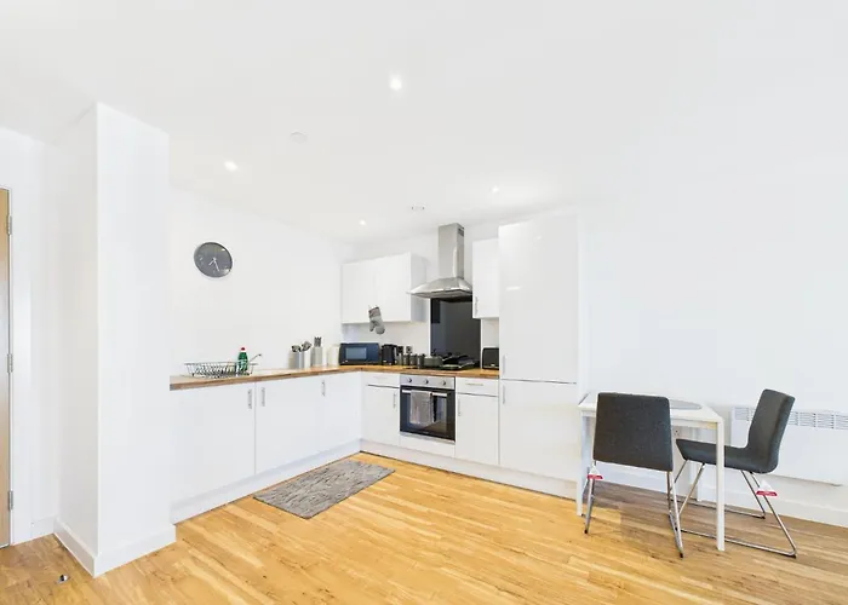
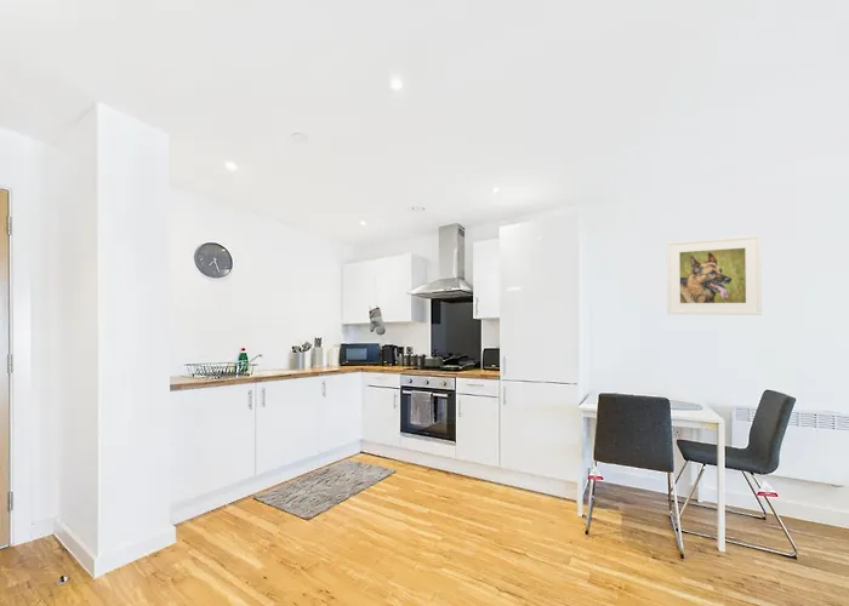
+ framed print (711, 276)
